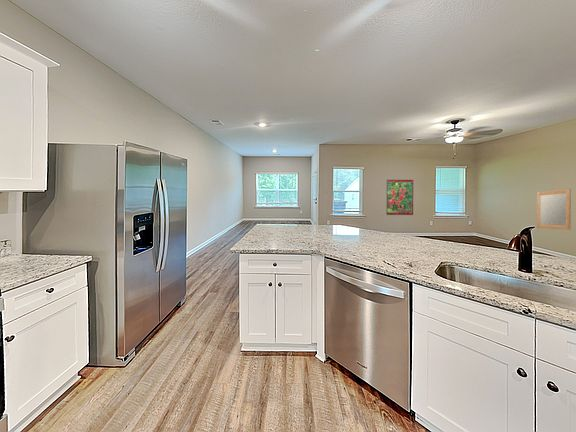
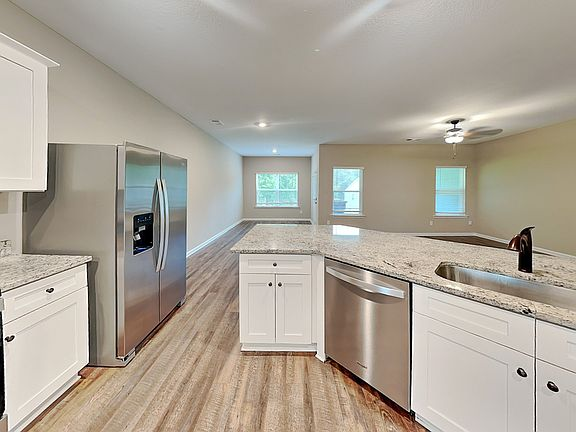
- home mirror (552, 209)
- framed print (399, 197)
